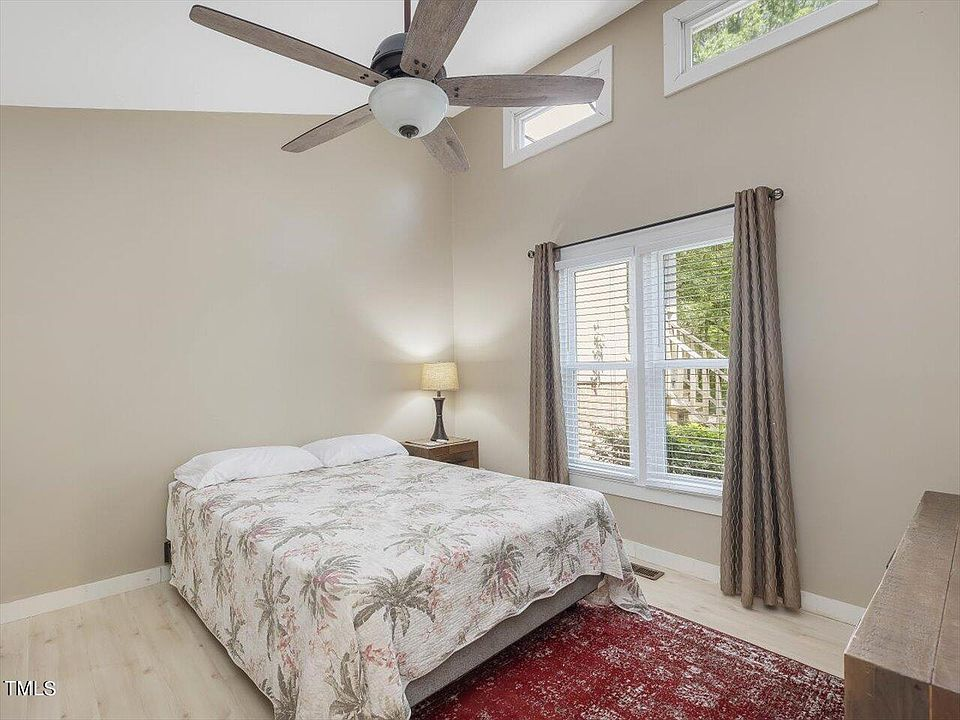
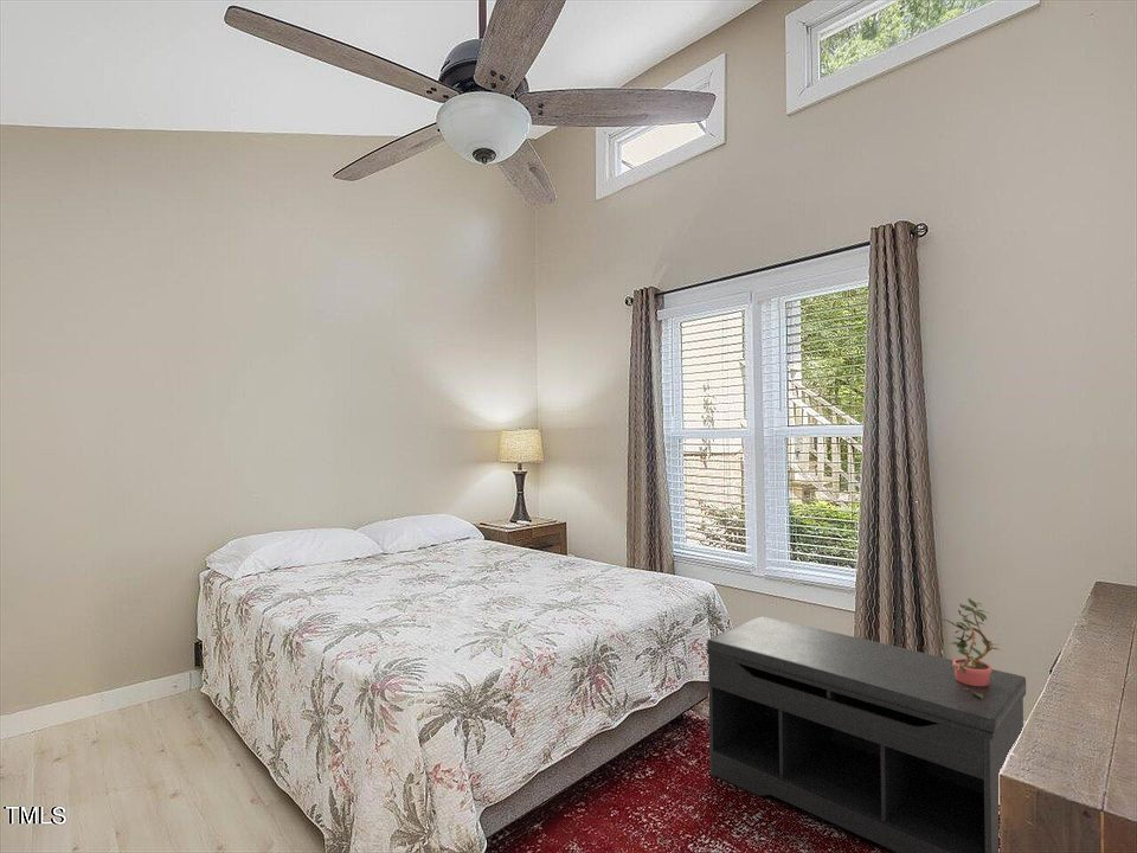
+ potted plant (970, 646)
+ bench (853, 727)
